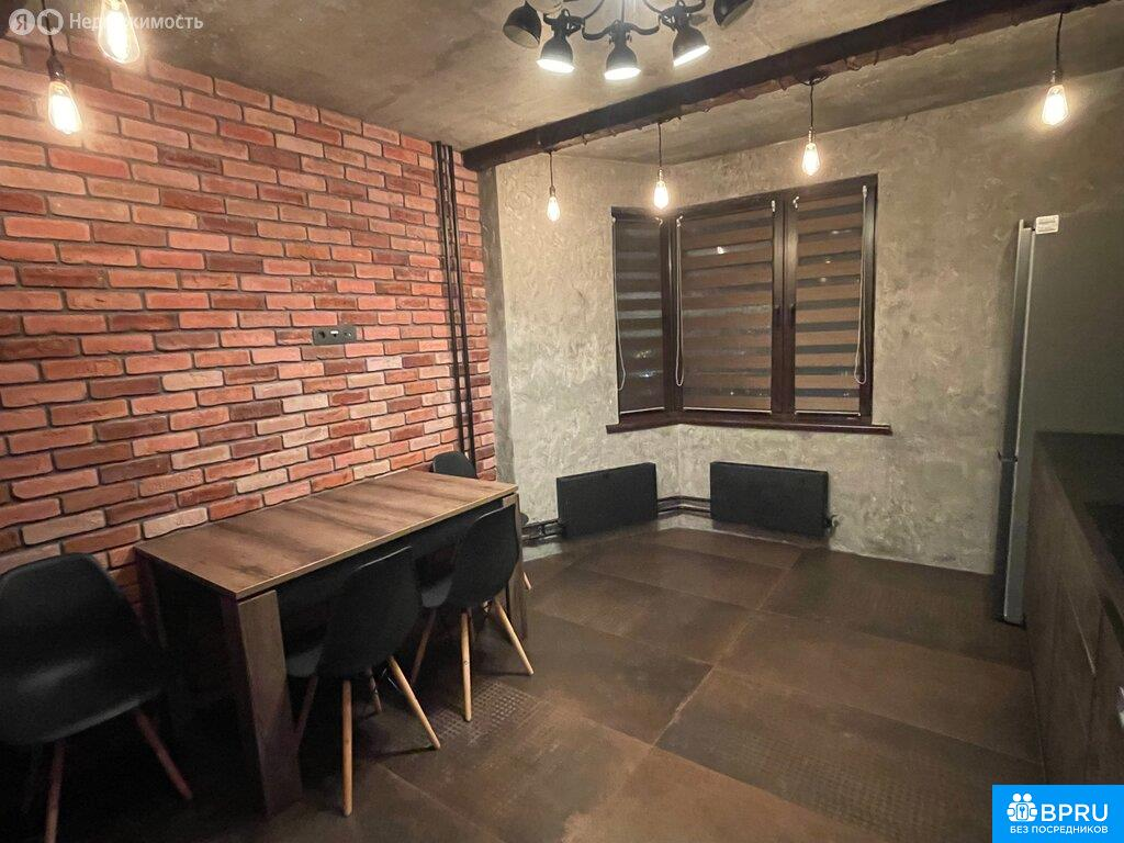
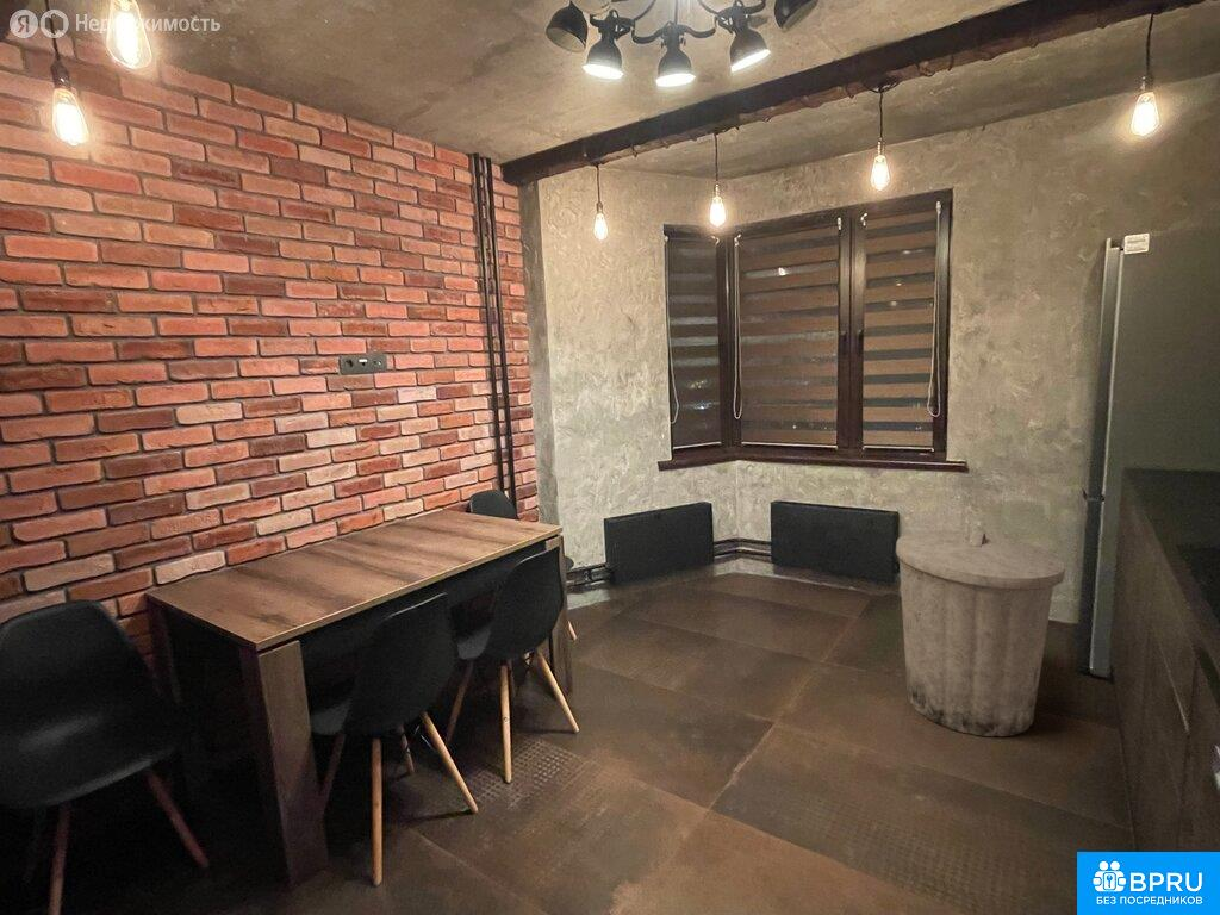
+ trash can (972, 620)
